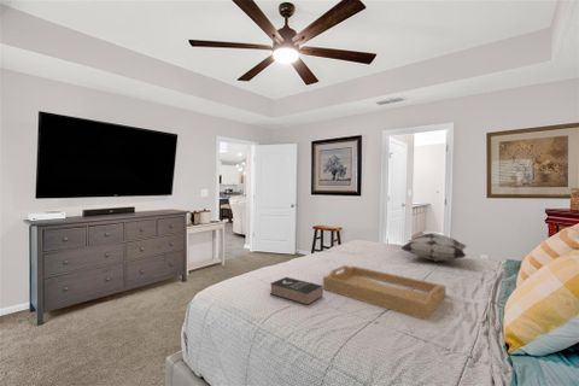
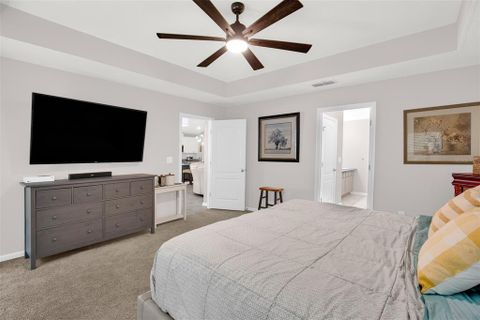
- decorative pillow (433, 246)
- serving tray (381, 285)
- book (296, 290)
